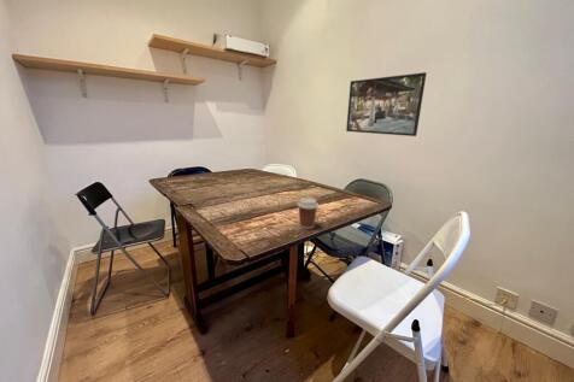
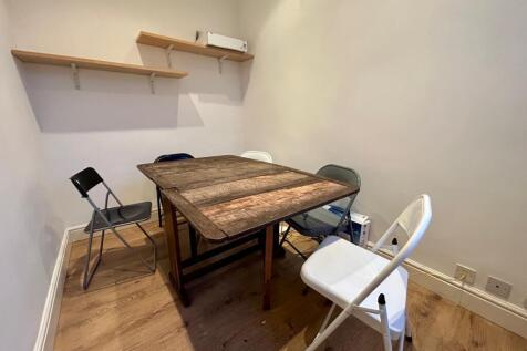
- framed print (380, 106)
- coffee cup (308, 212)
